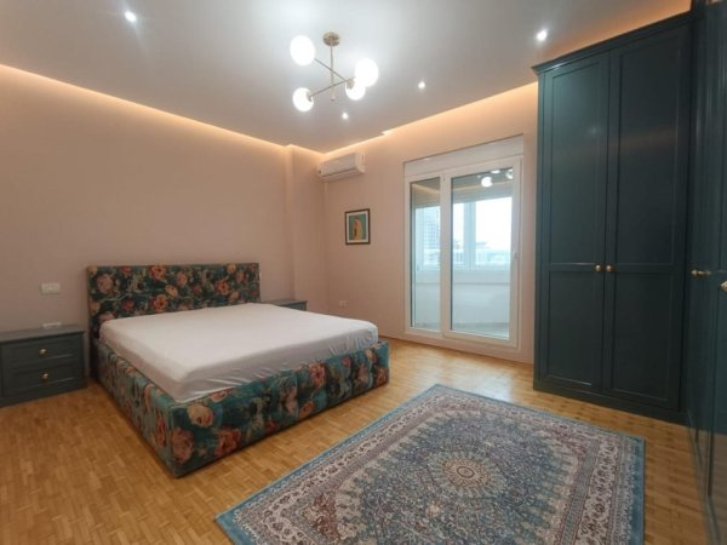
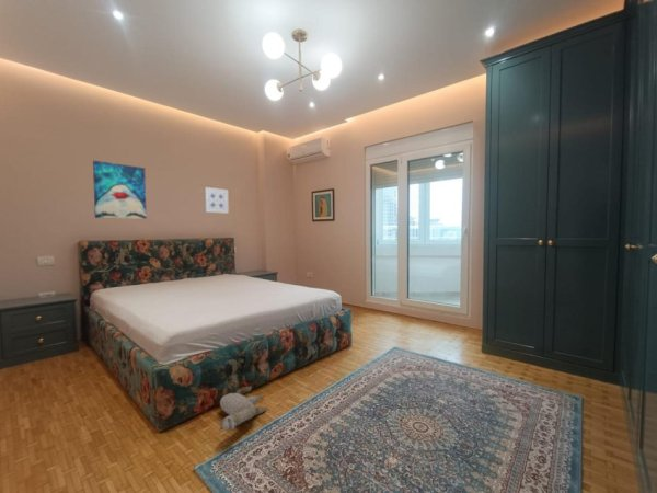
+ wall art (217, 200)
+ wall art (120, 192)
+ plush toy (238, 409)
